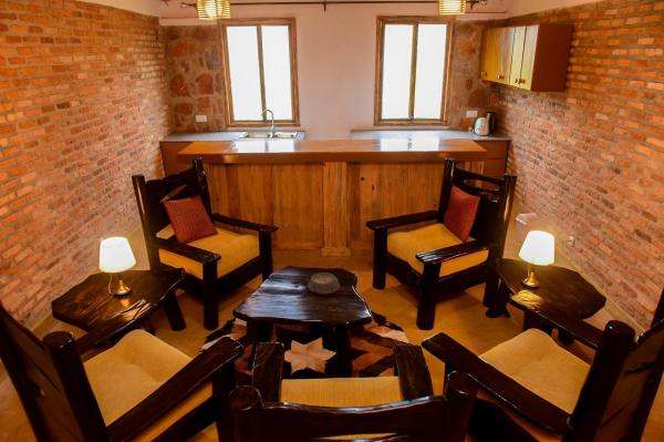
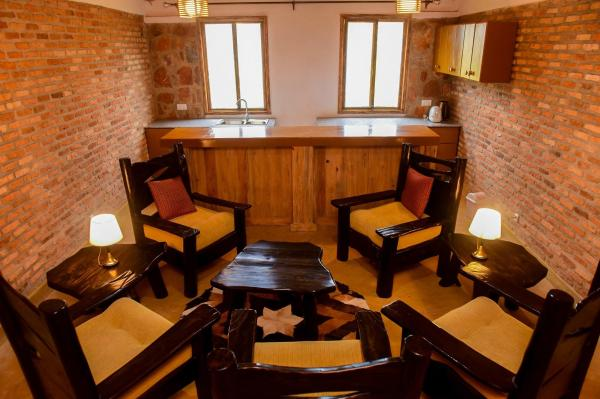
- mortar (323, 281)
